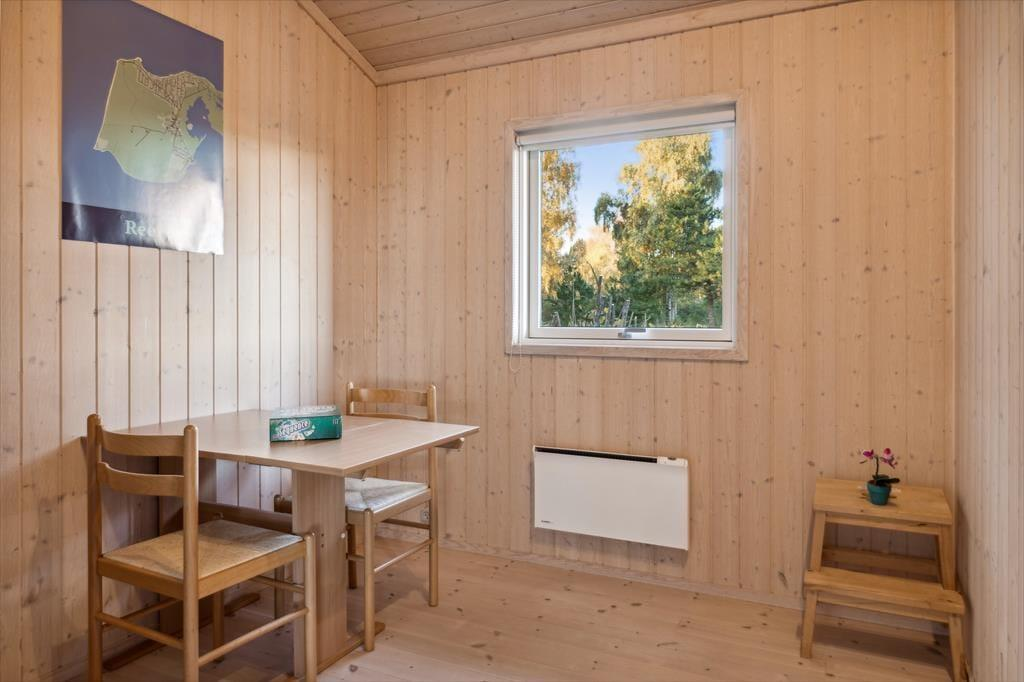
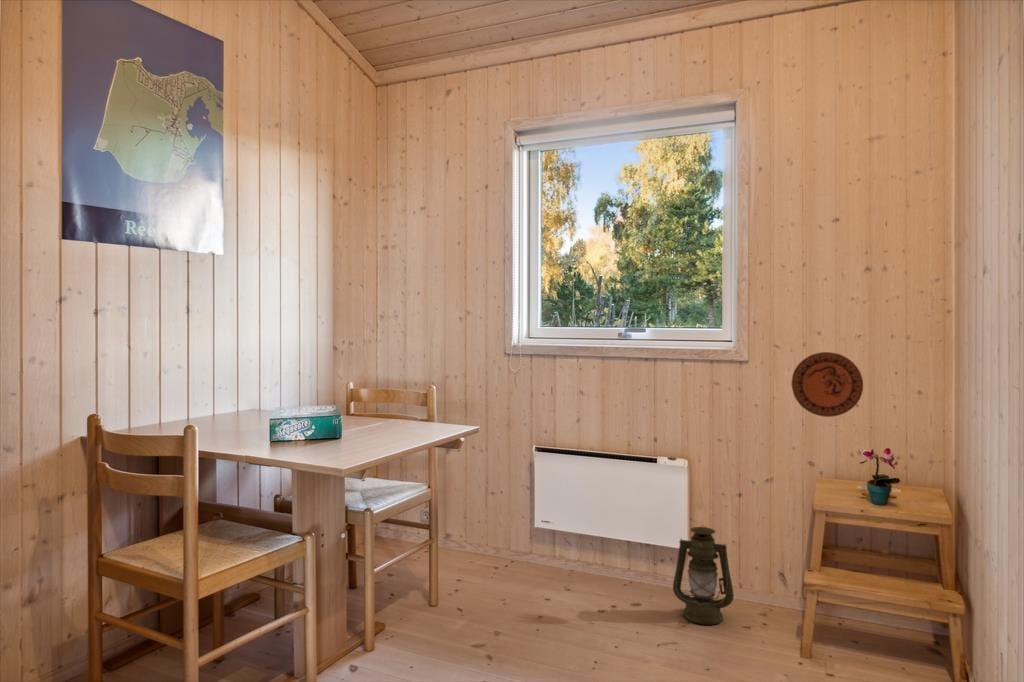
+ decorative plate (826, 384)
+ lantern (702, 572)
